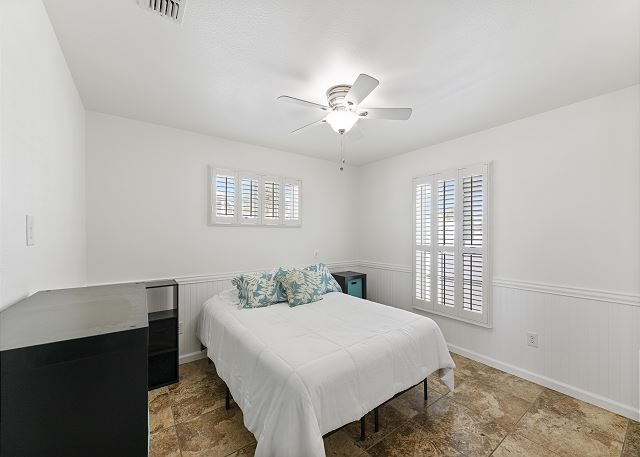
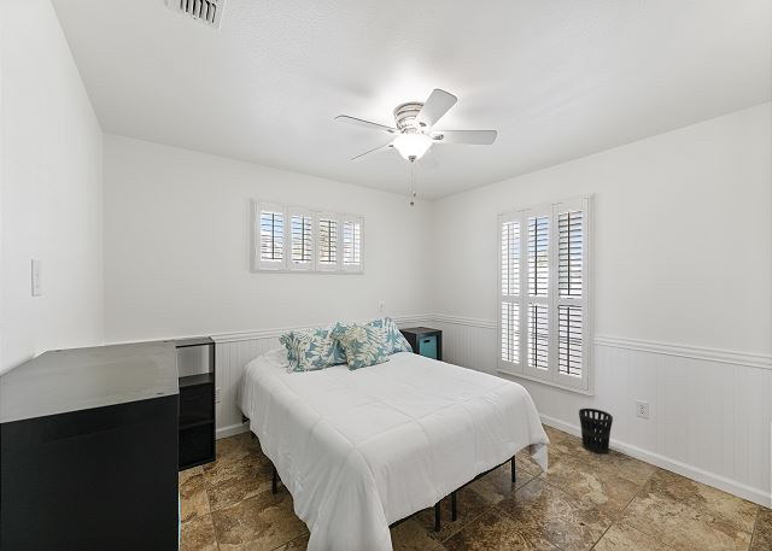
+ wastebasket (596, 430)
